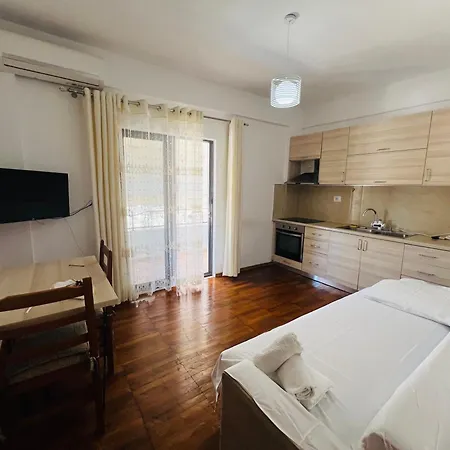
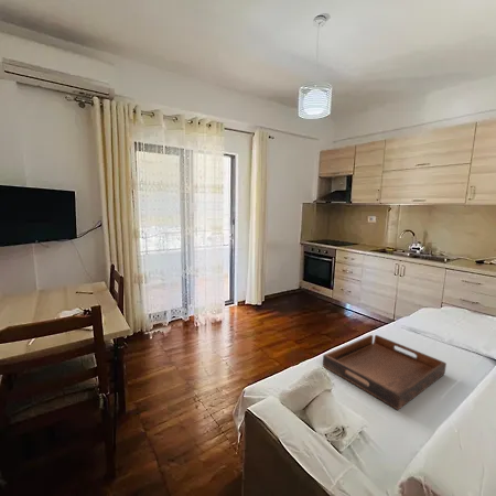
+ serving tray (382, 364)
